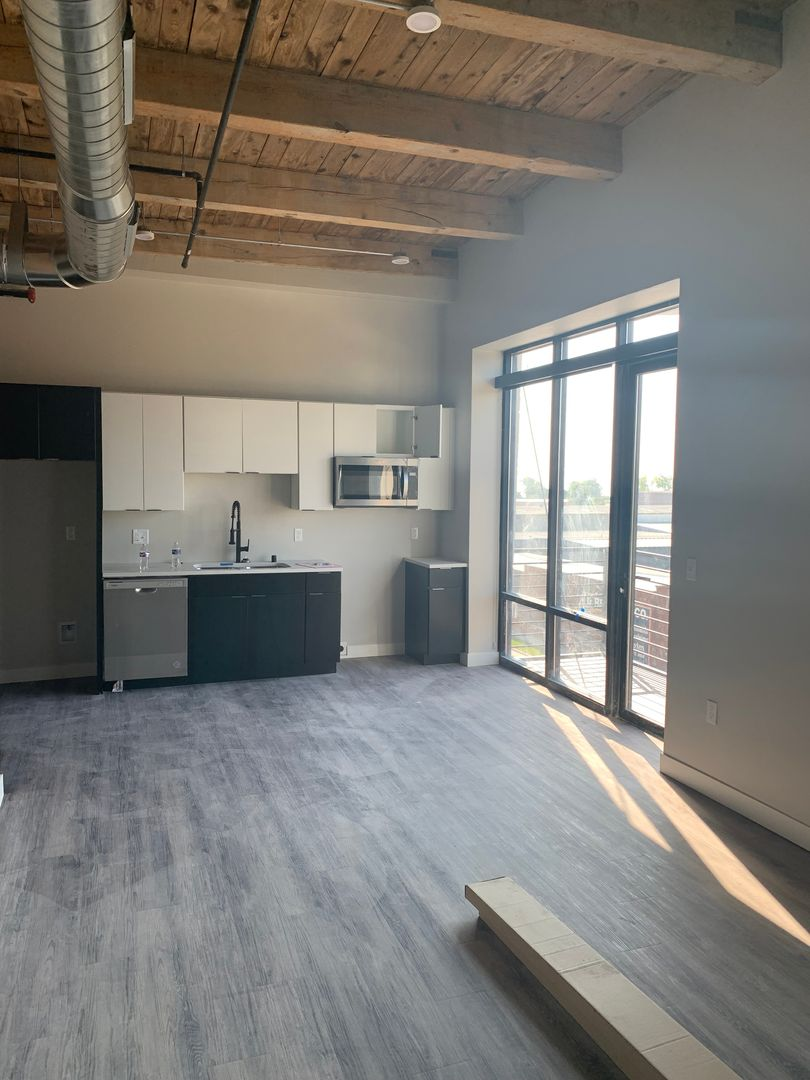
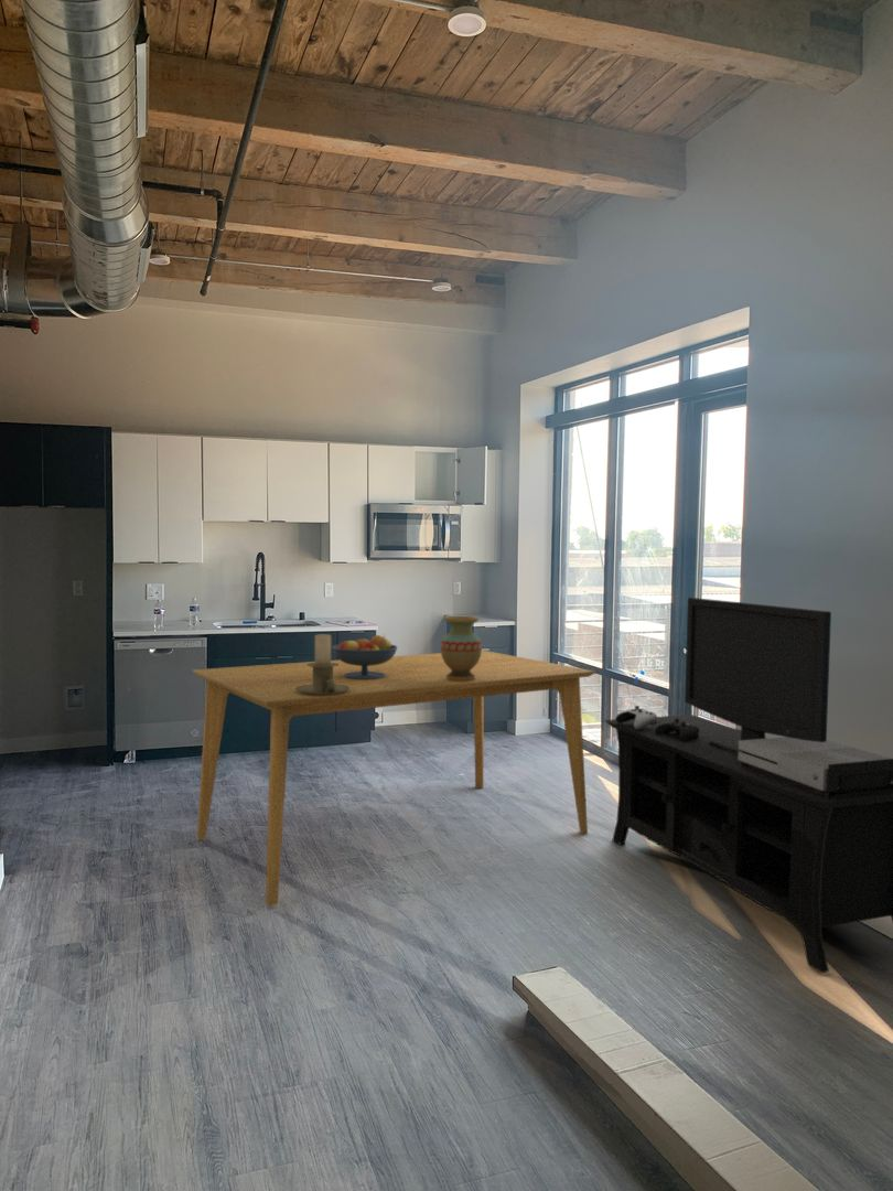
+ media console (742, 747)
+ vase (461, 647)
+ candle holder (322, 662)
+ dining table (387, 706)
+ fruit bowl (364, 655)
